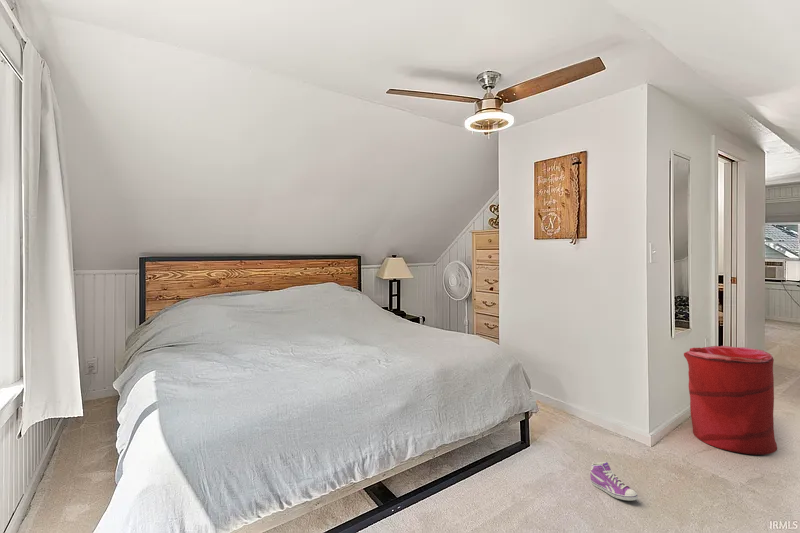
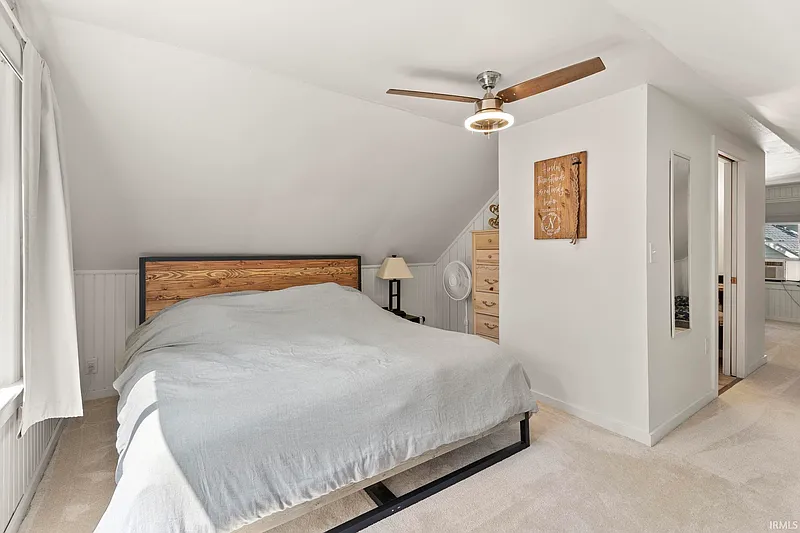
- laundry hamper (728, 394)
- sneaker (612, 479)
